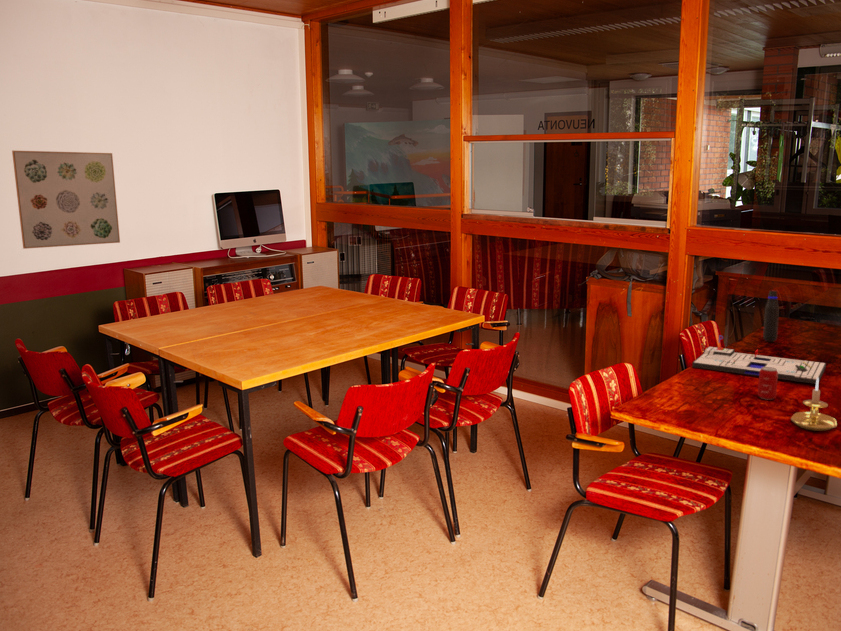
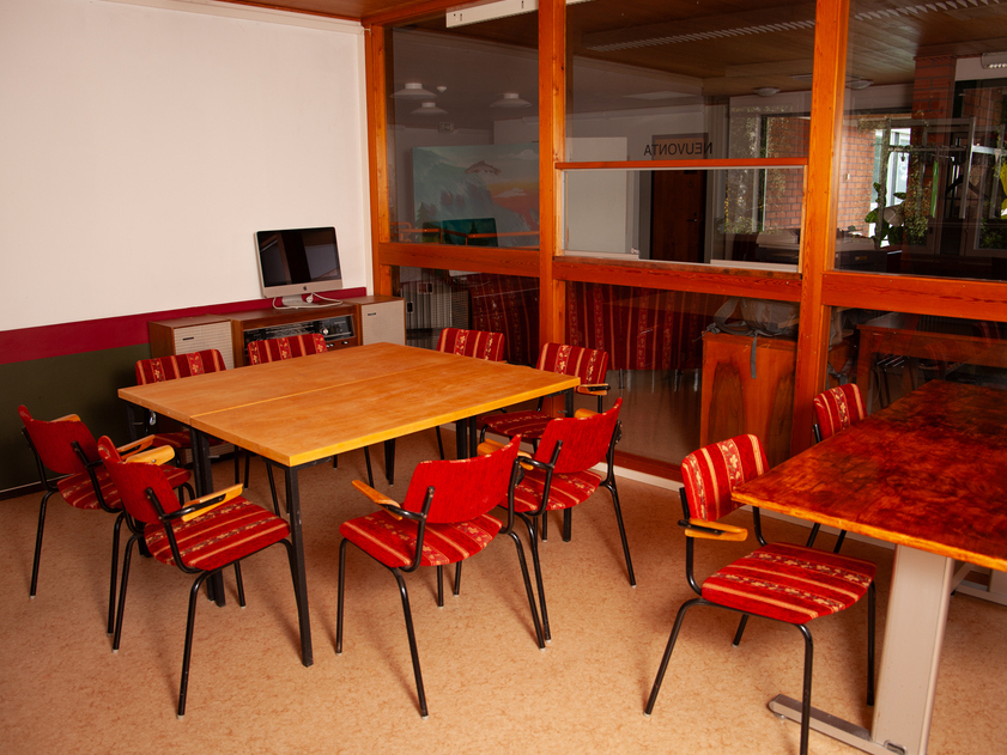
- beverage can (767, 383)
- candle holder (814, 402)
- water bottle (771, 316)
- board game (759, 356)
- wall art (69, 199)
